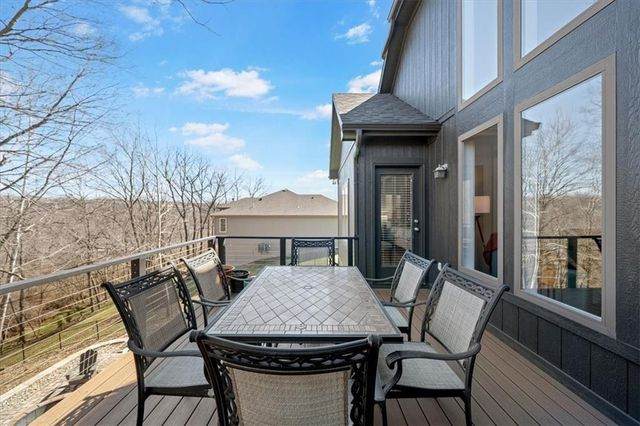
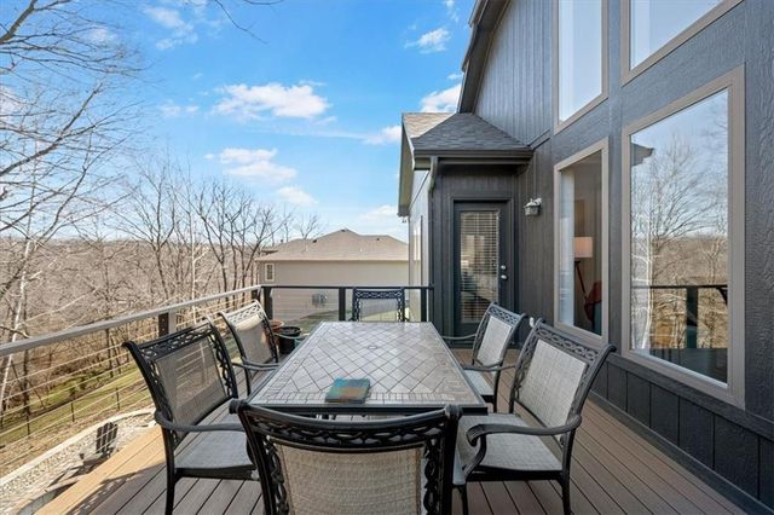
+ dish towel (348, 389)
